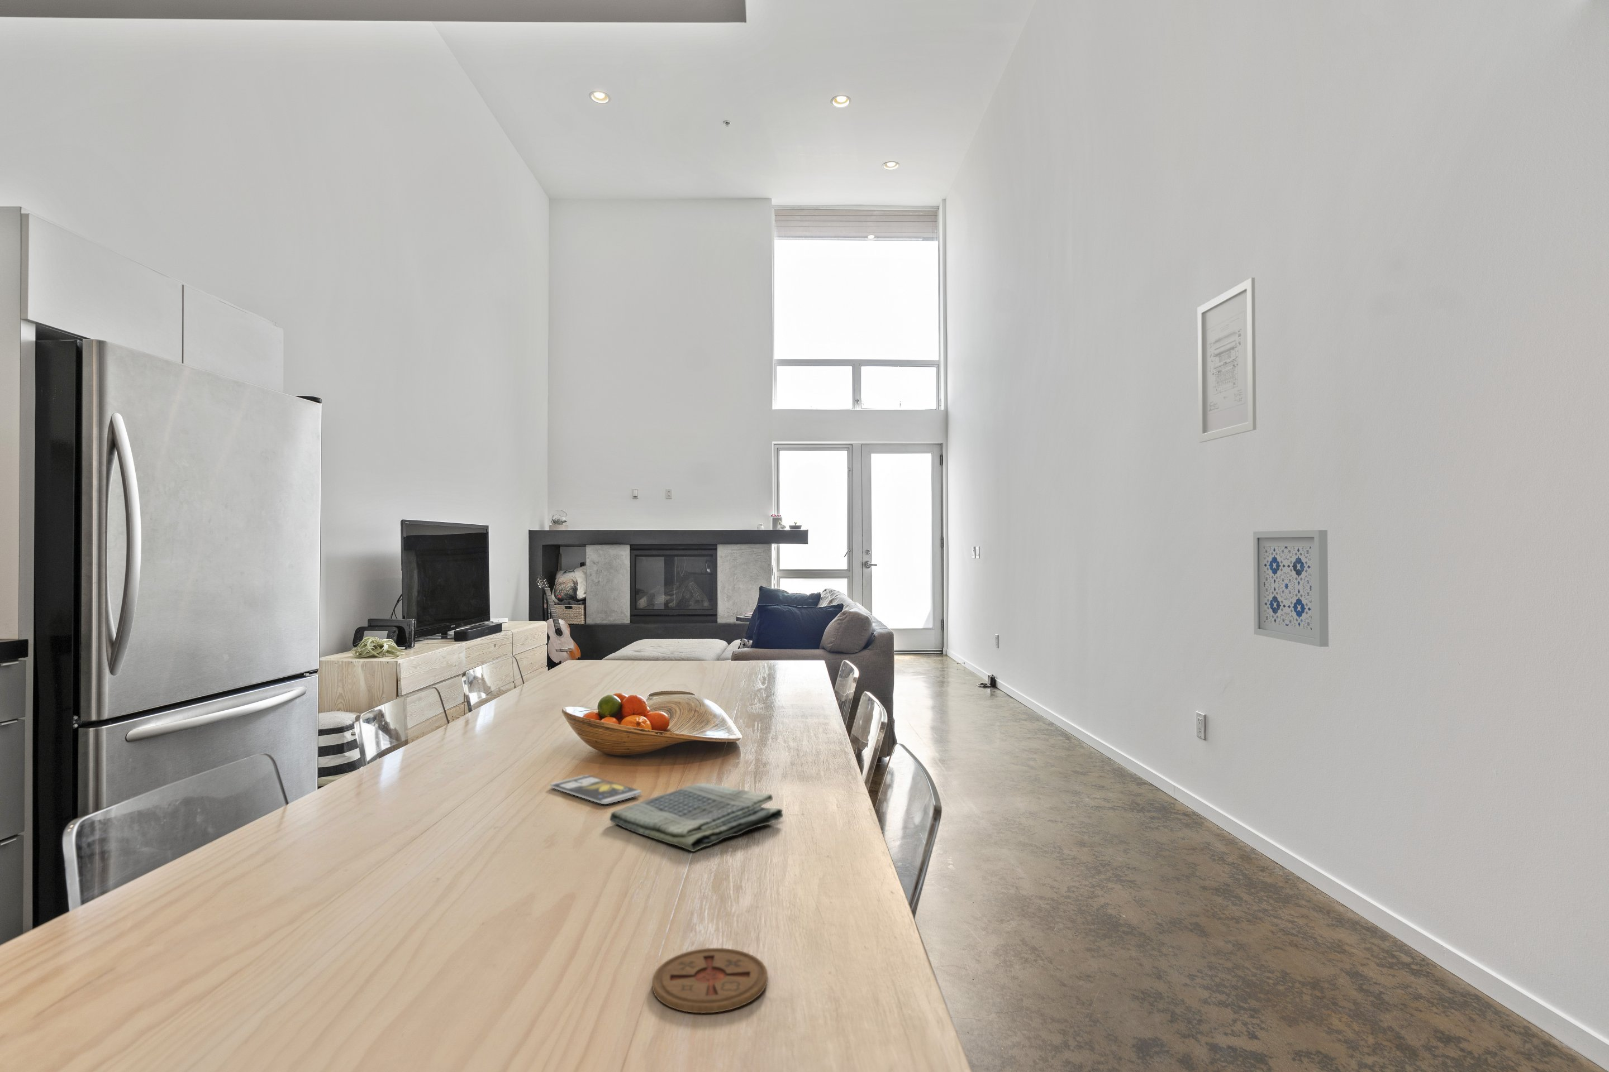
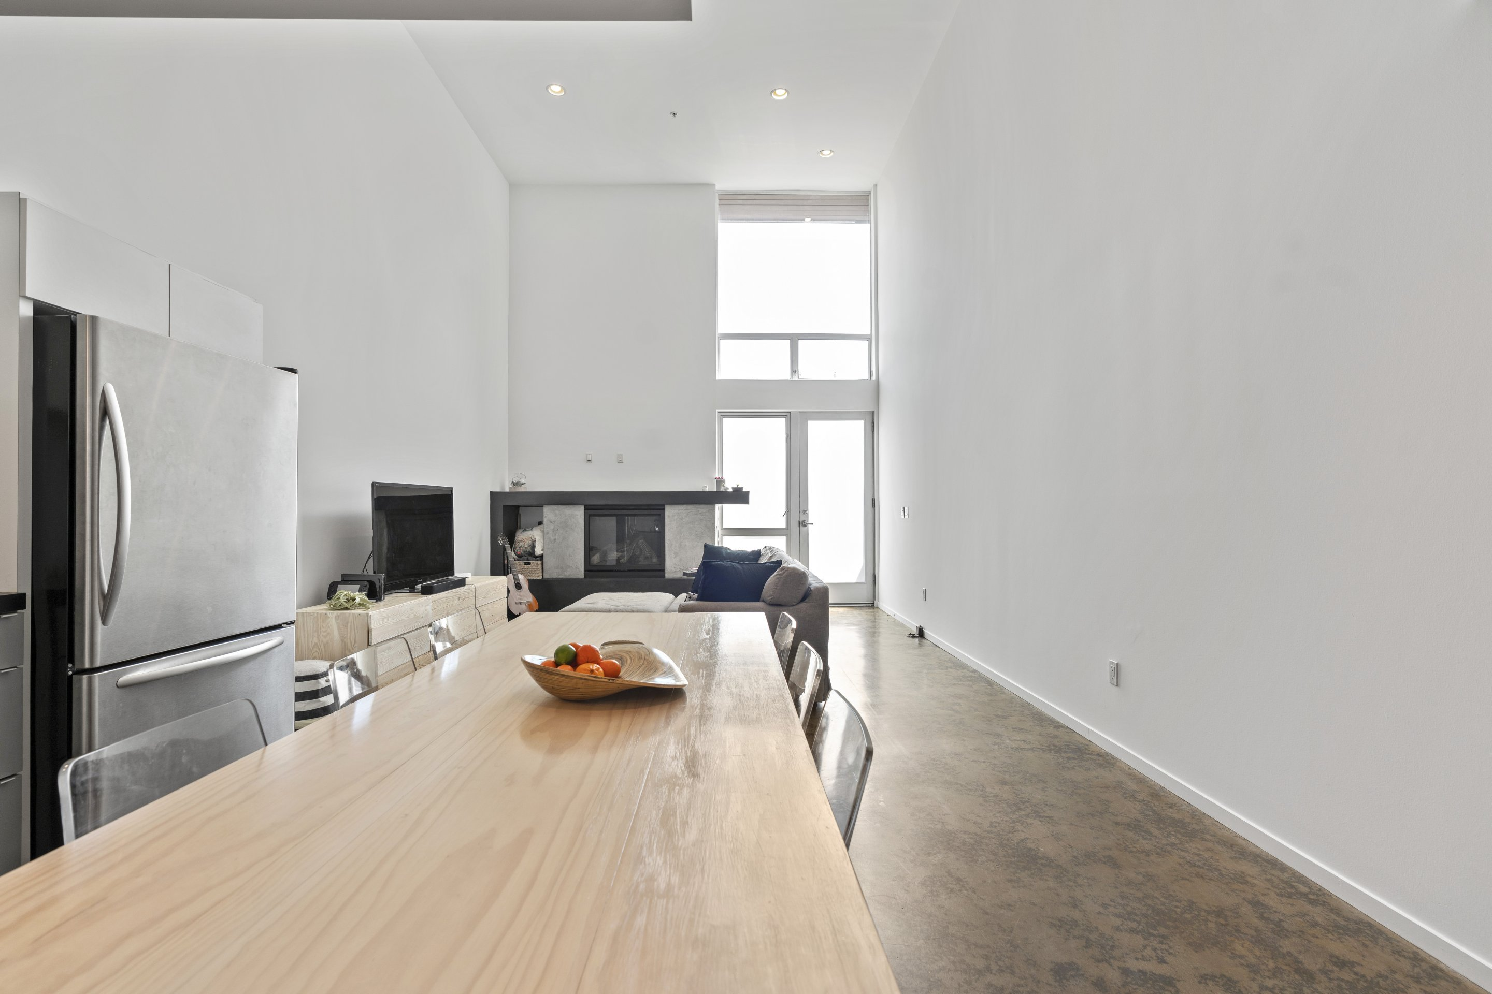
- wall art (1288, 585)
- dish towel (698, 811)
- coaster (710, 979)
- wall art (1225, 365)
- smartphone (595, 788)
